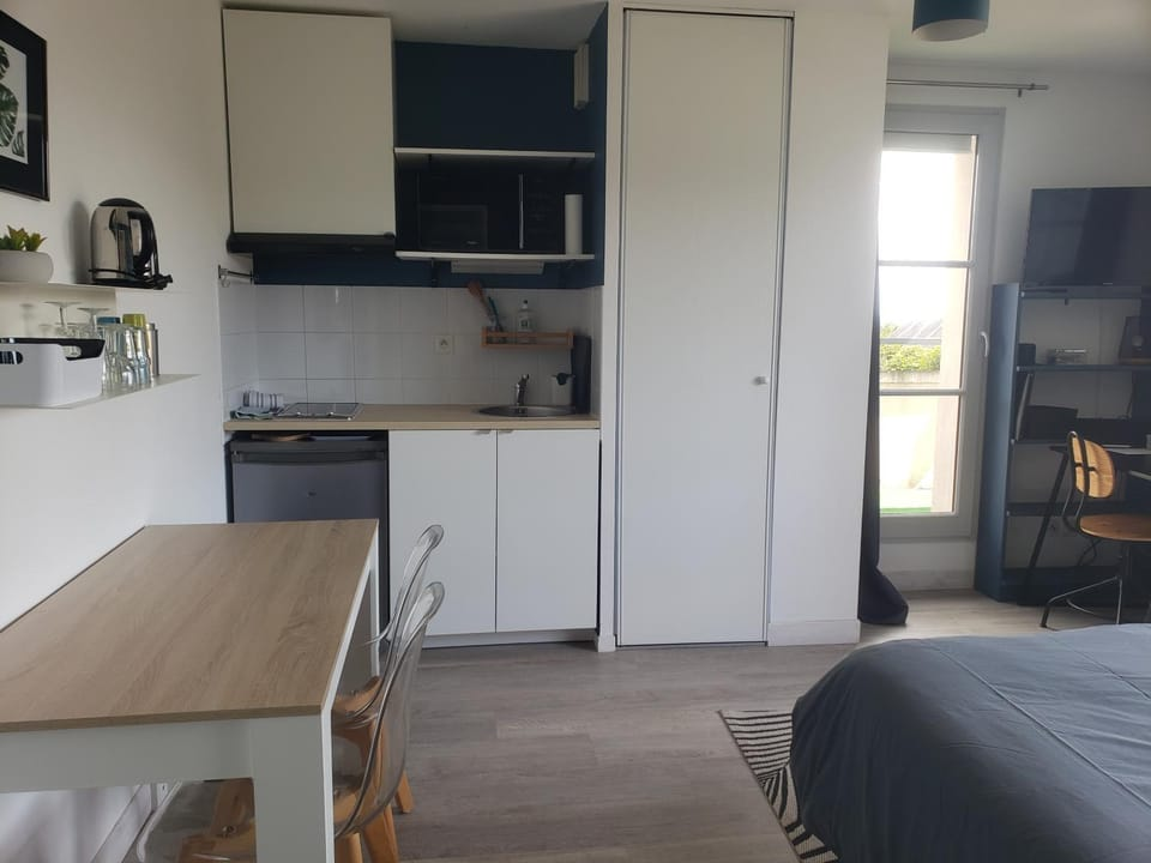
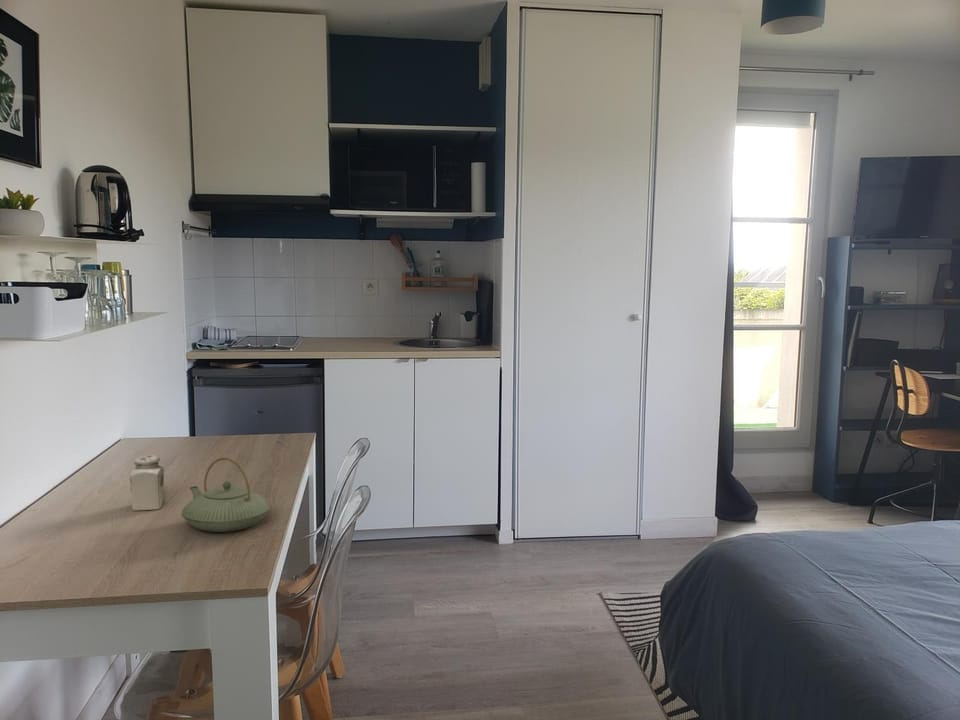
+ salt shaker (147, 481)
+ teapot (222, 490)
